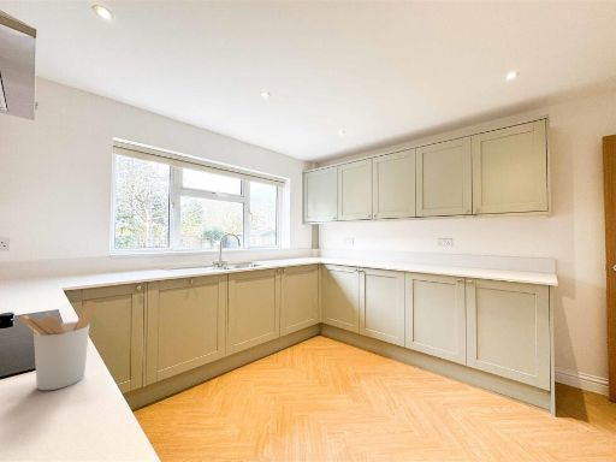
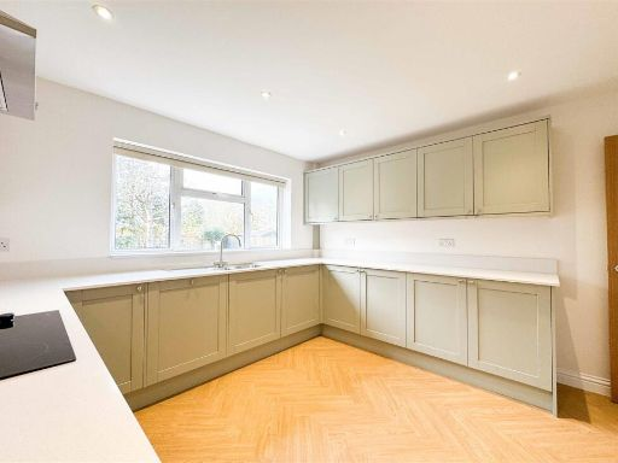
- utensil holder (55, 345)
